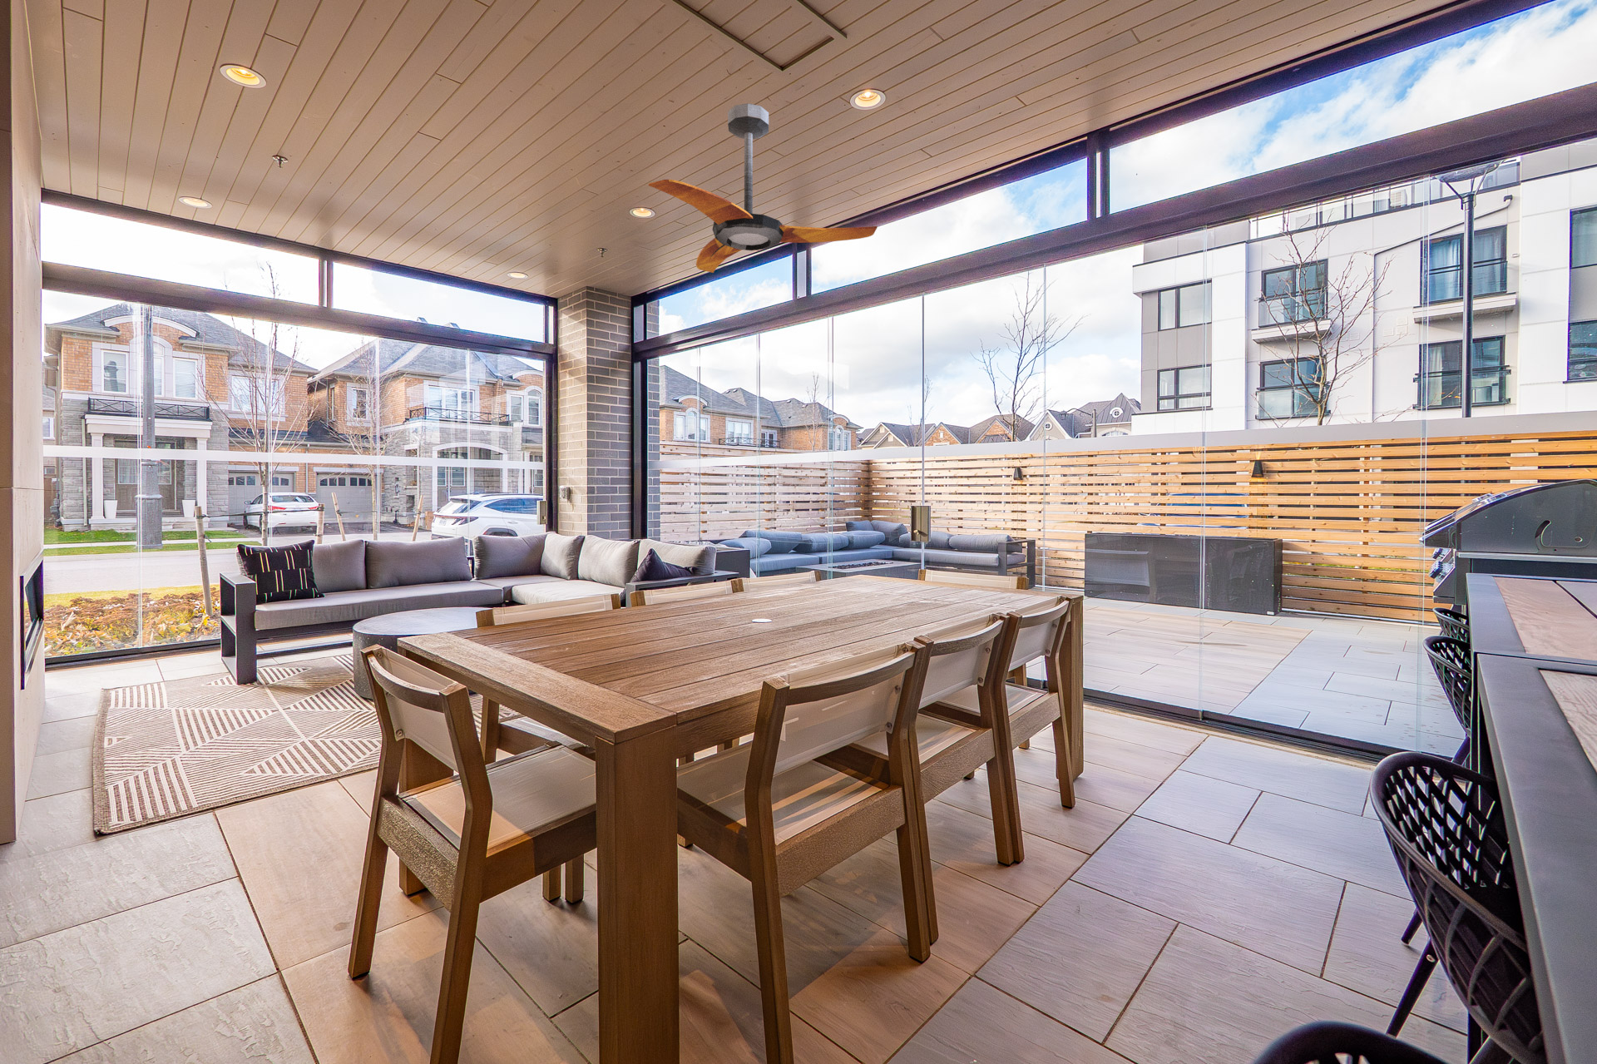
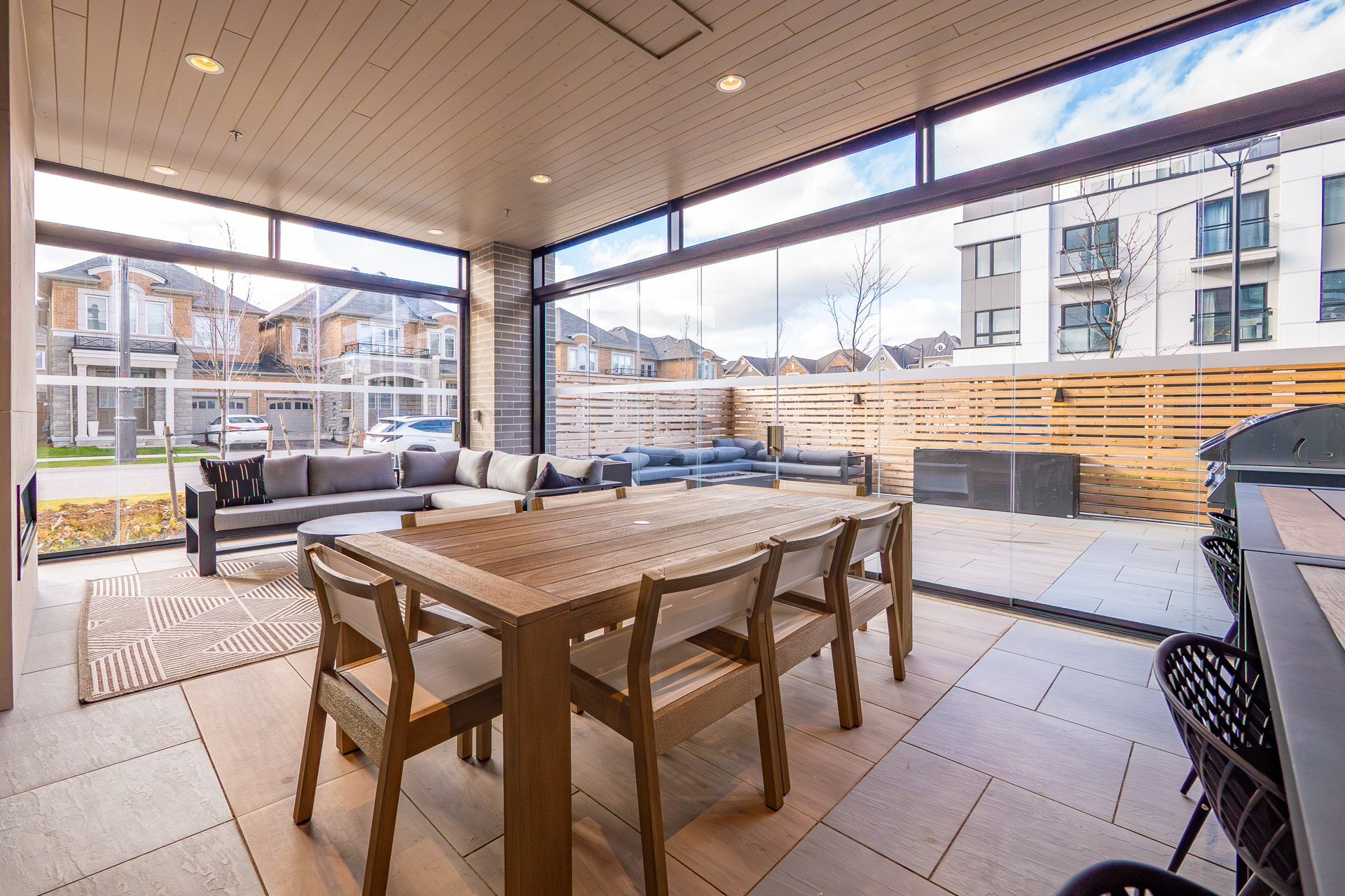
- ceiling fan (752, 182)
